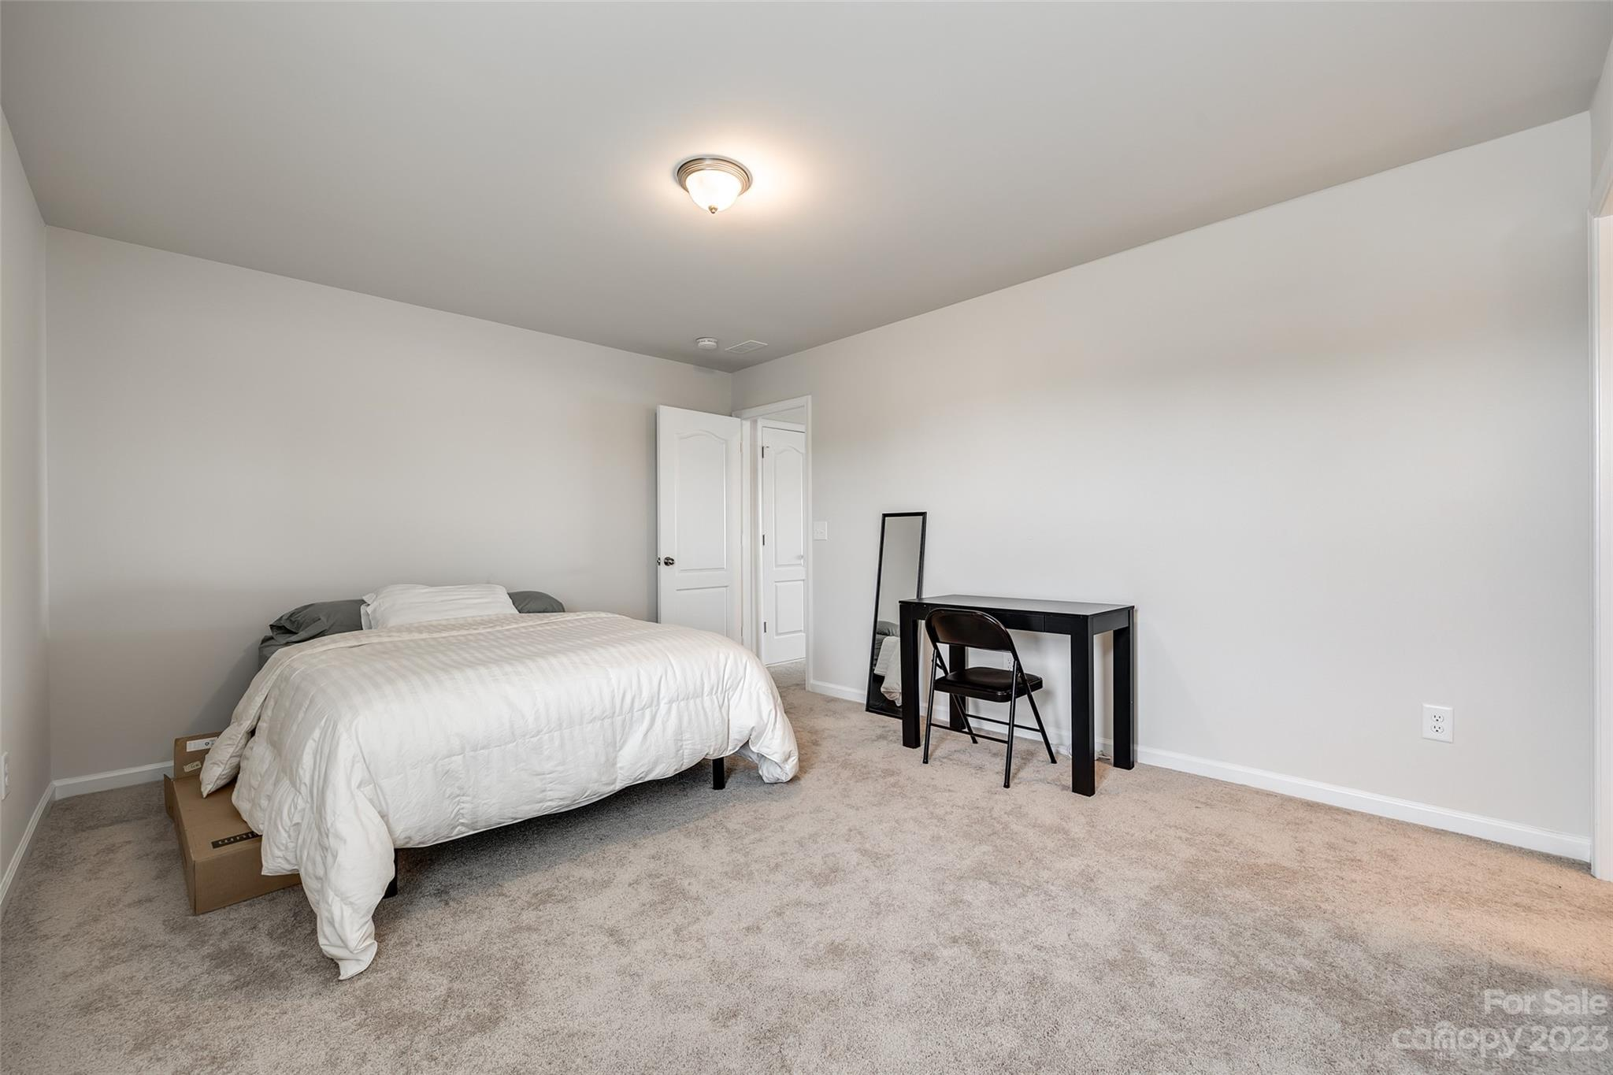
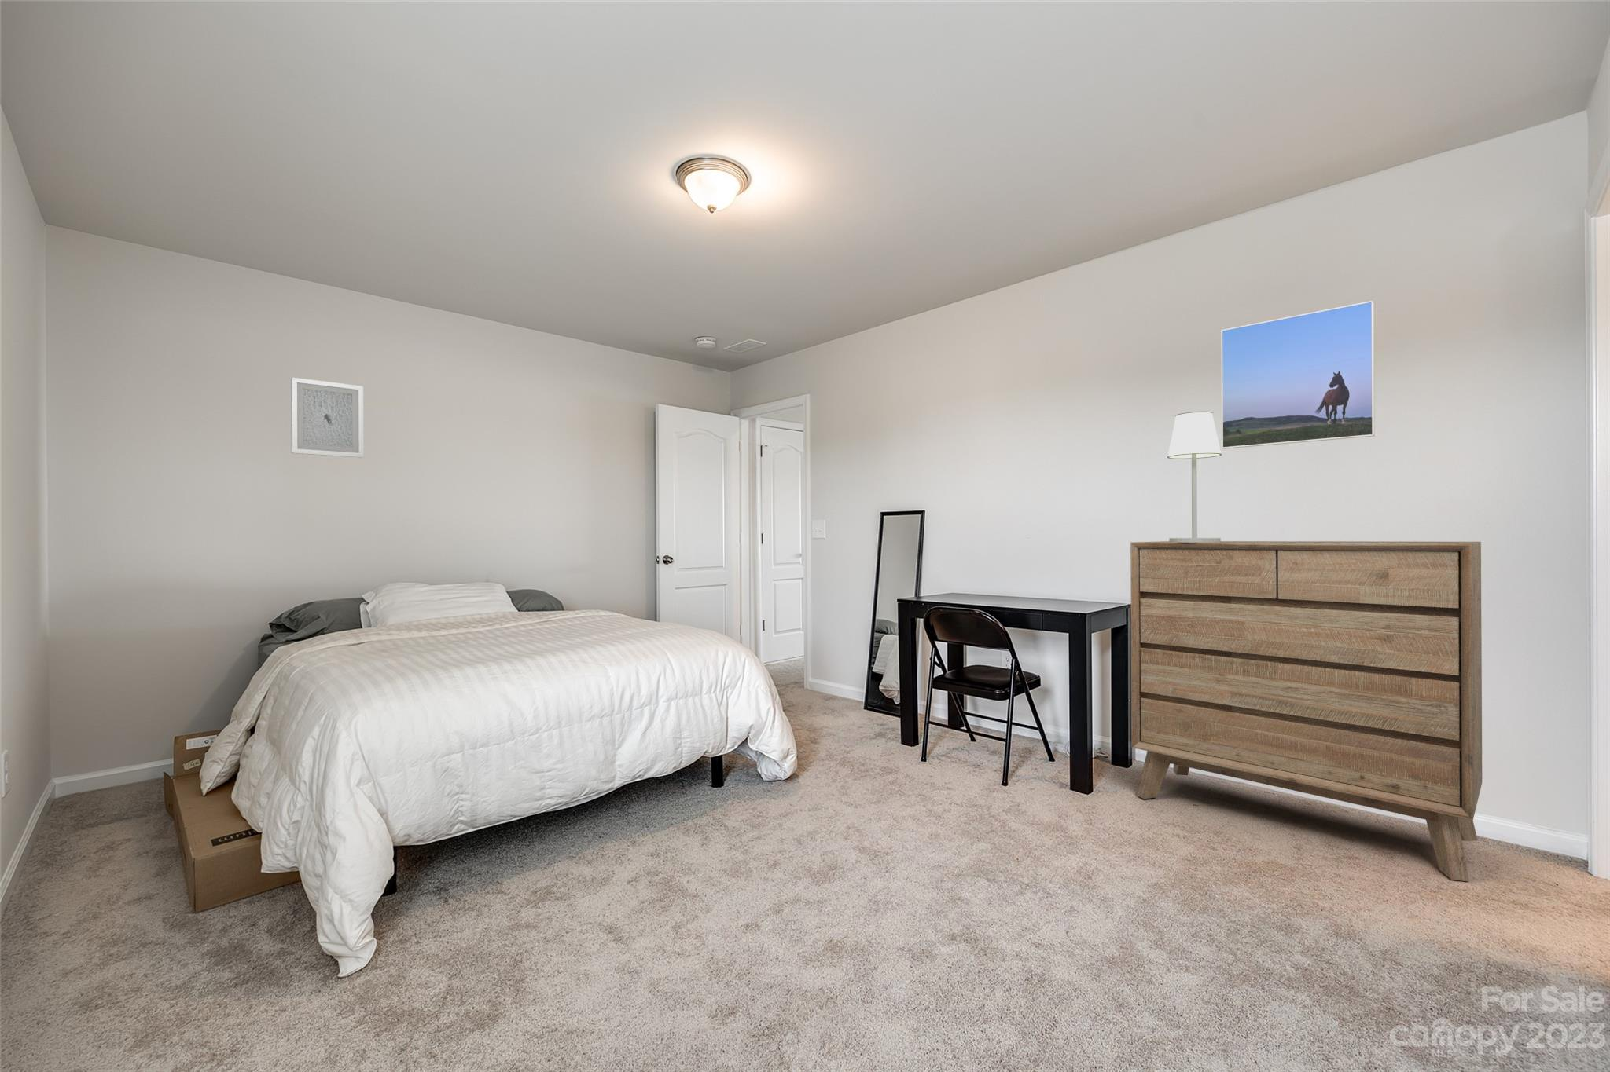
+ table lamp (1195, 477)
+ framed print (1293, 379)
+ wall art (328, 419)
+ dresser (1293, 678)
